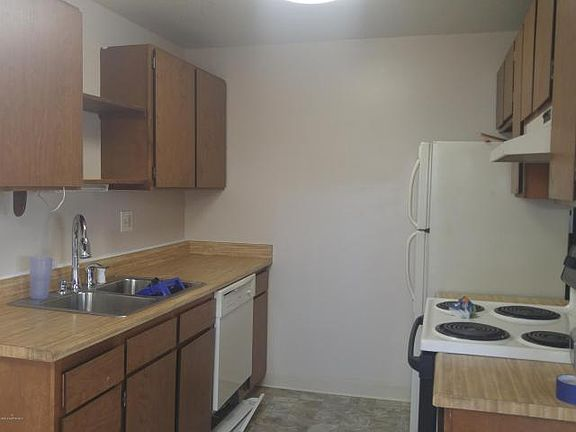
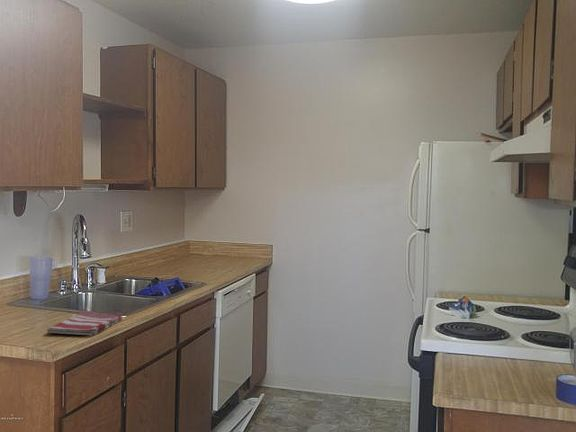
+ dish towel (86, 322)
